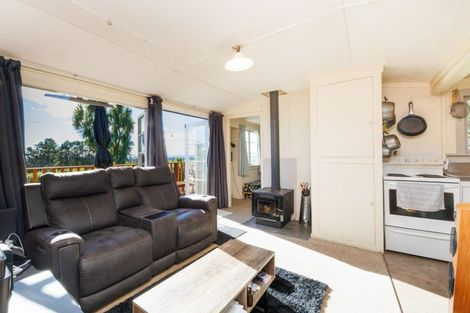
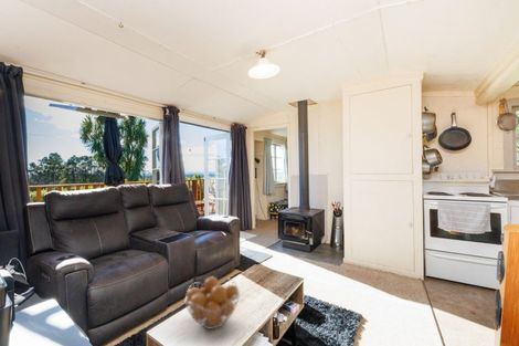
+ fruit basket (212, 301)
